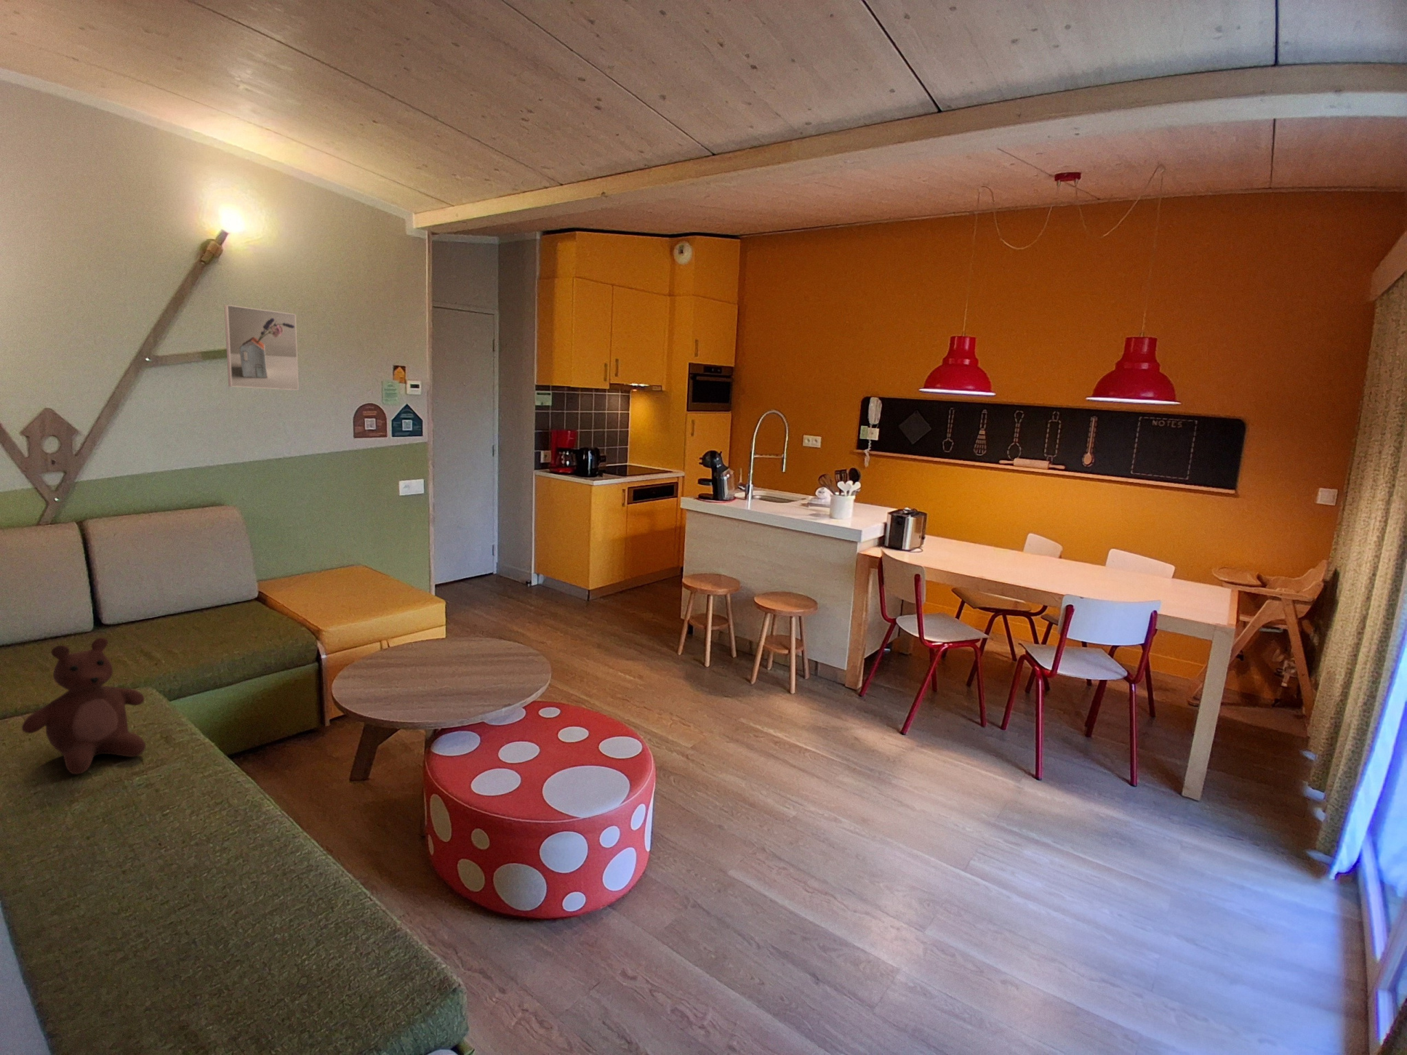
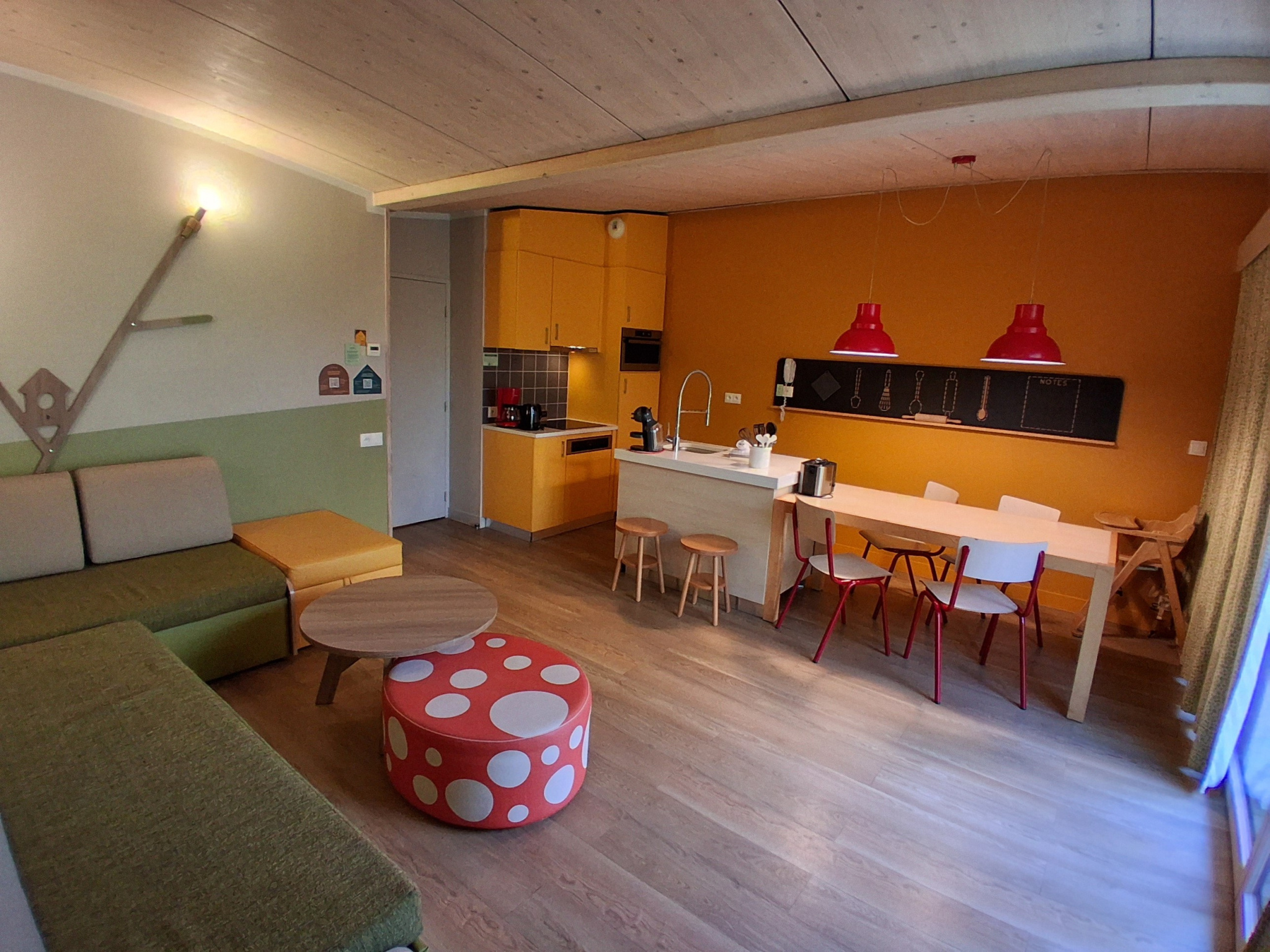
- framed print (263, 349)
- teddy bear (91, 701)
